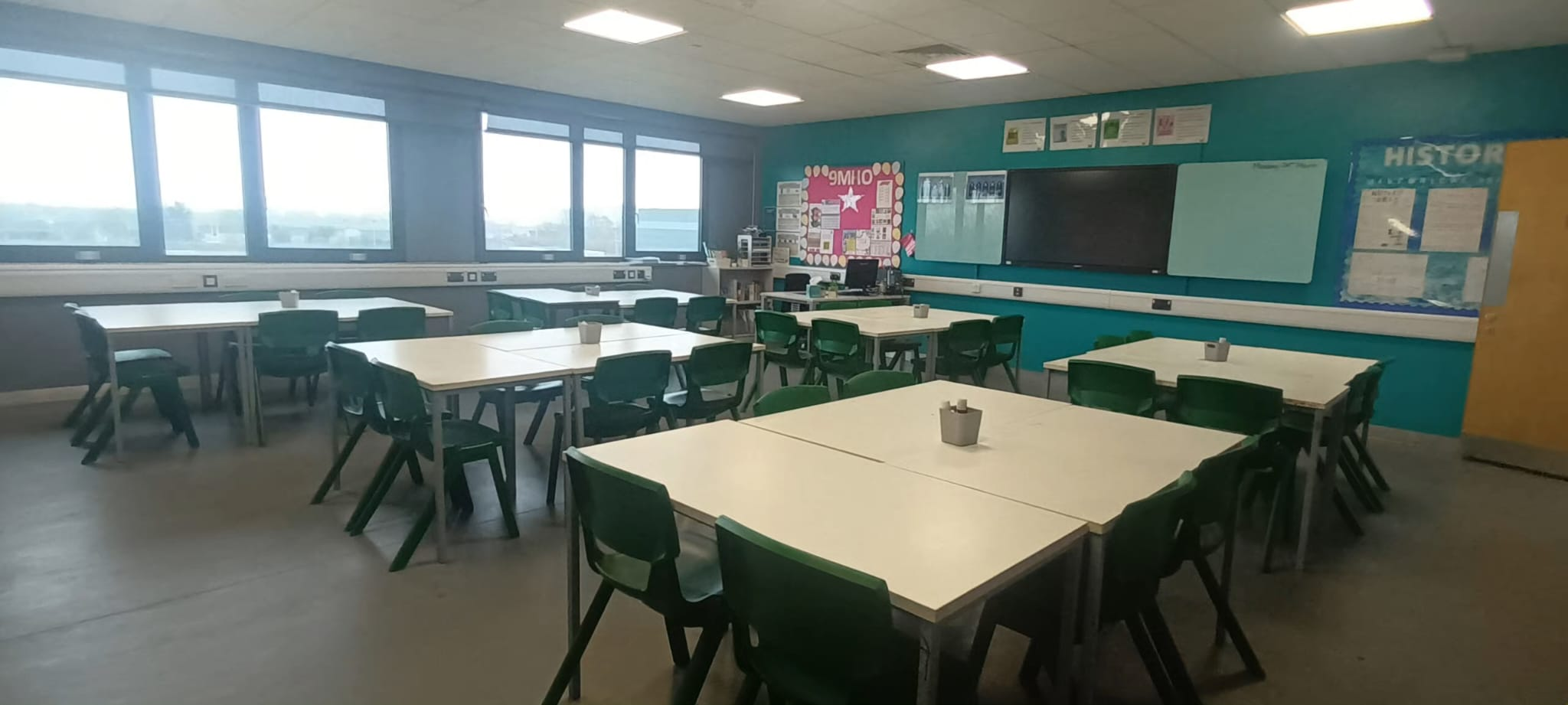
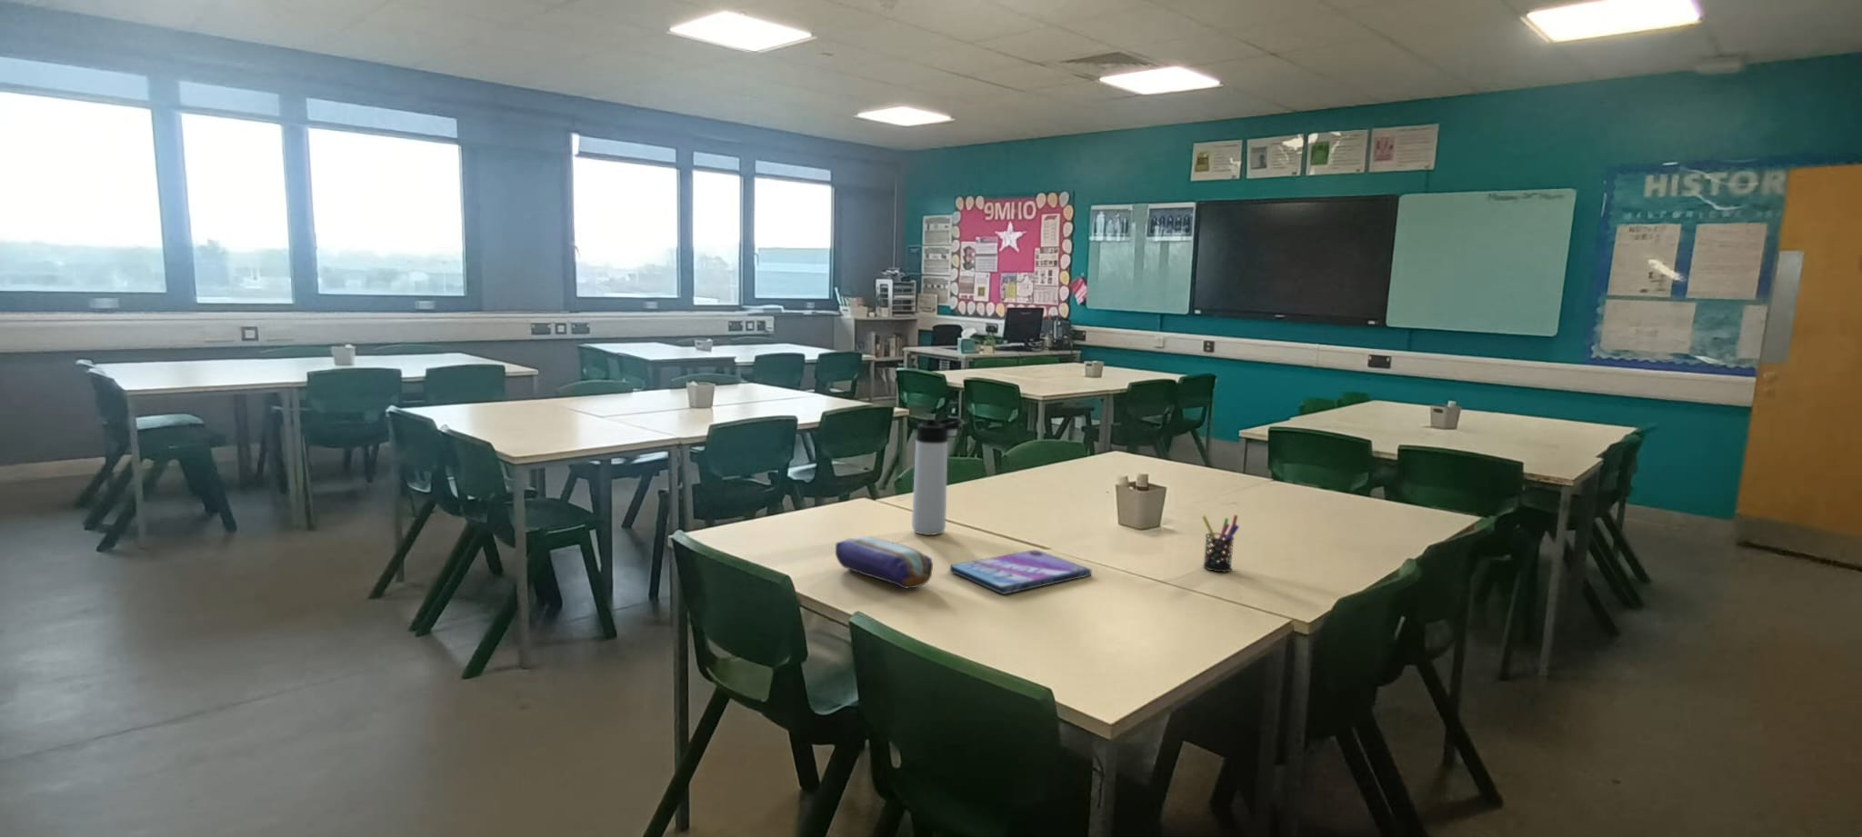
+ thermos bottle (937, 475)
+ pen holder (1222, 540)
+ pencil case (882, 560)
+ video game case (1020, 570)
